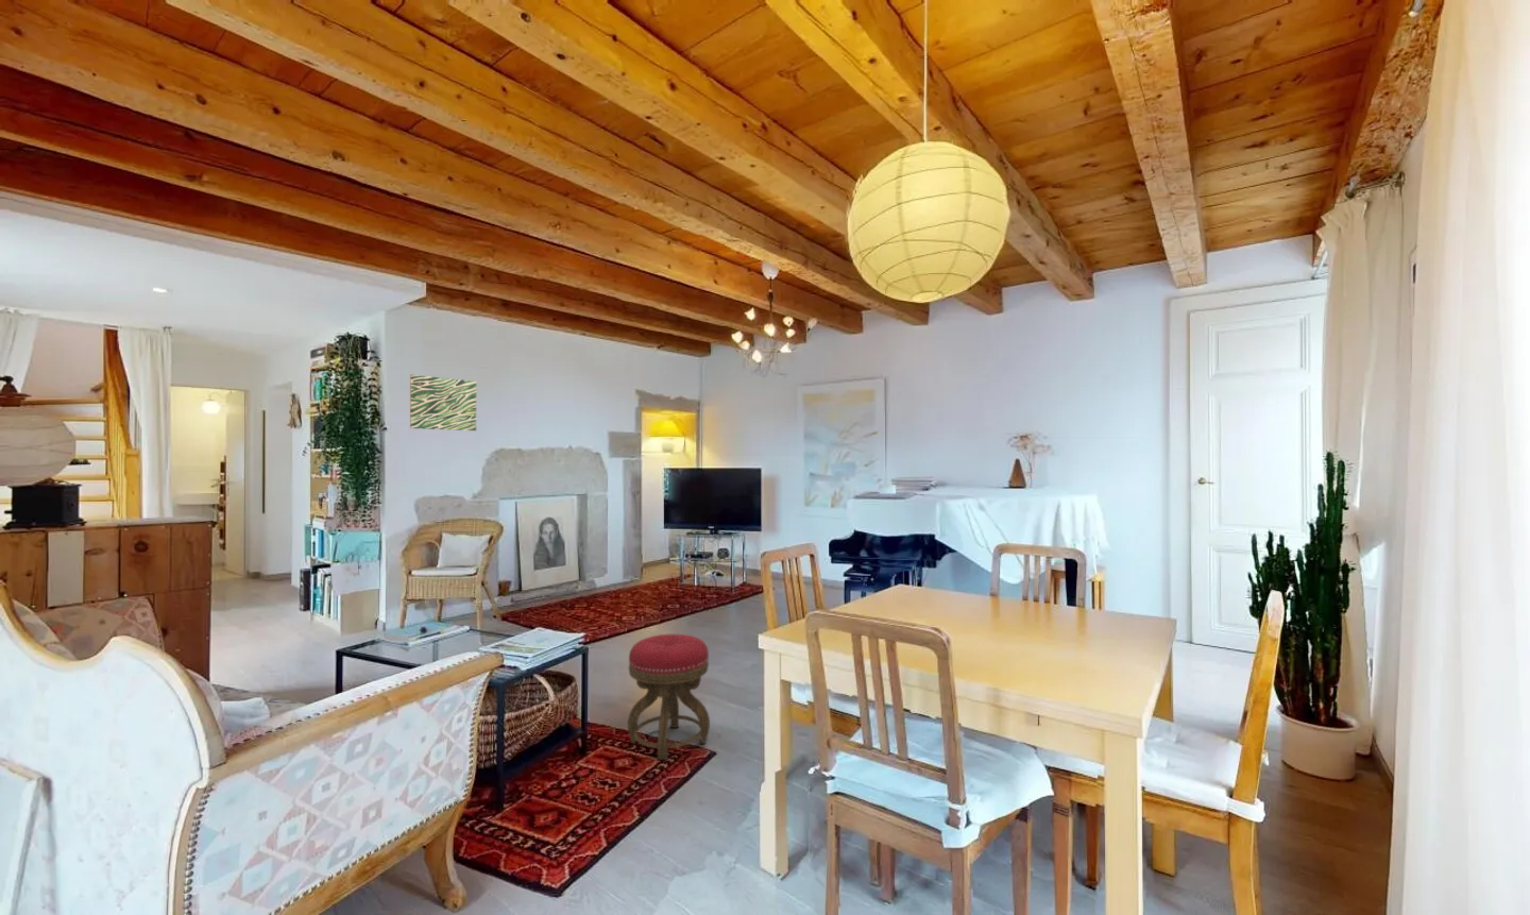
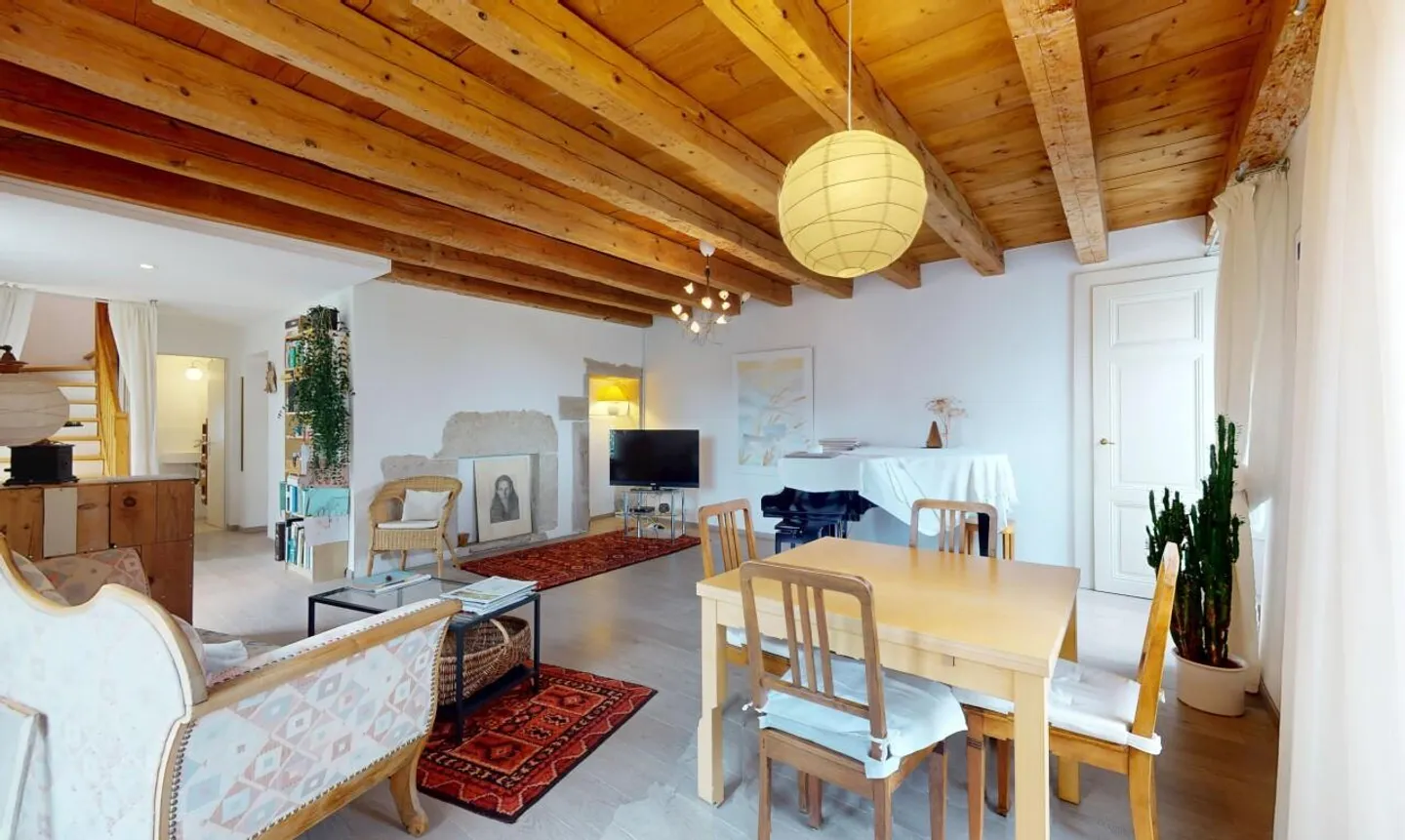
- wall art (444, 404)
- stool (669, 691)
